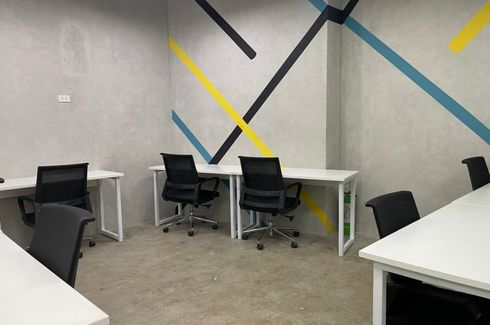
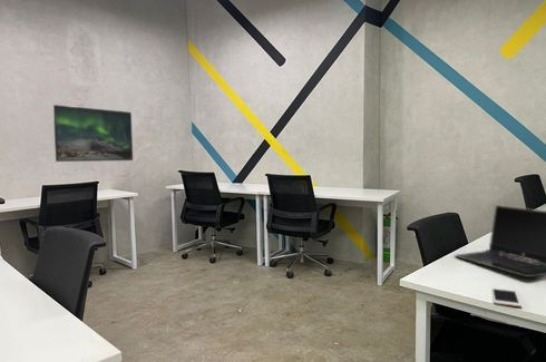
+ cell phone (505, 296)
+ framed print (96, 135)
+ laptop computer (508, 237)
